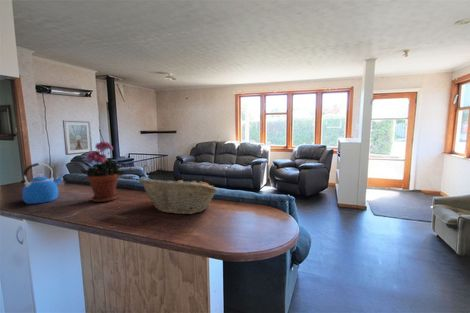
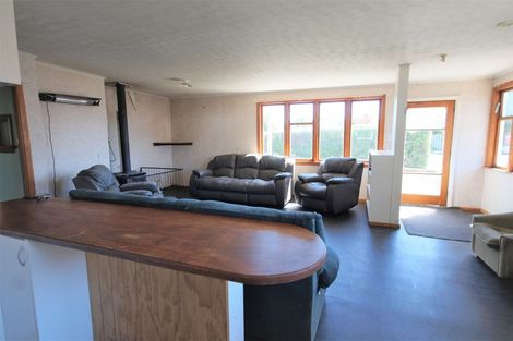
- picture frame (78, 137)
- potted plant (102, 170)
- kettle (43, 181)
- fruit basket (178, 191)
